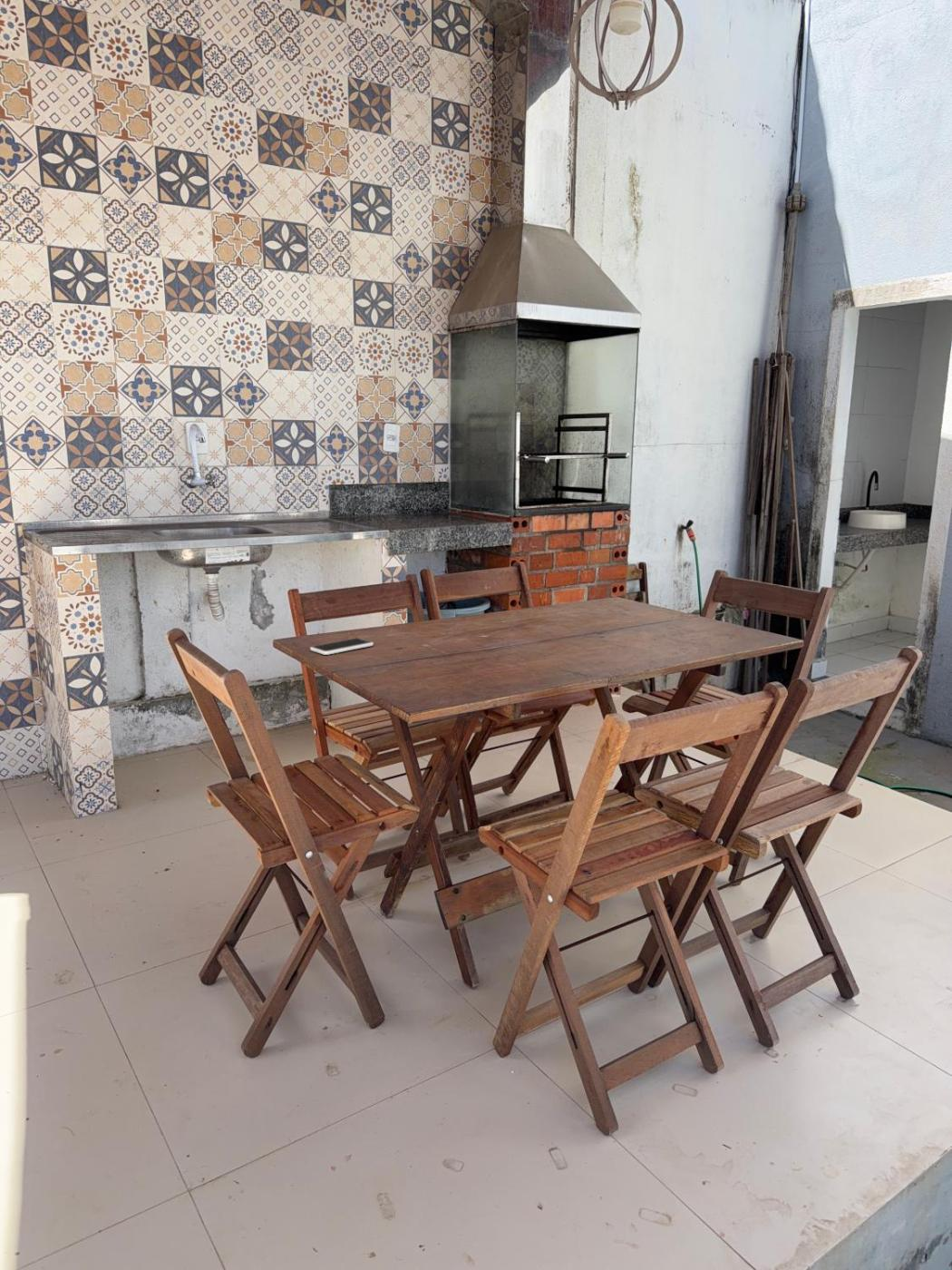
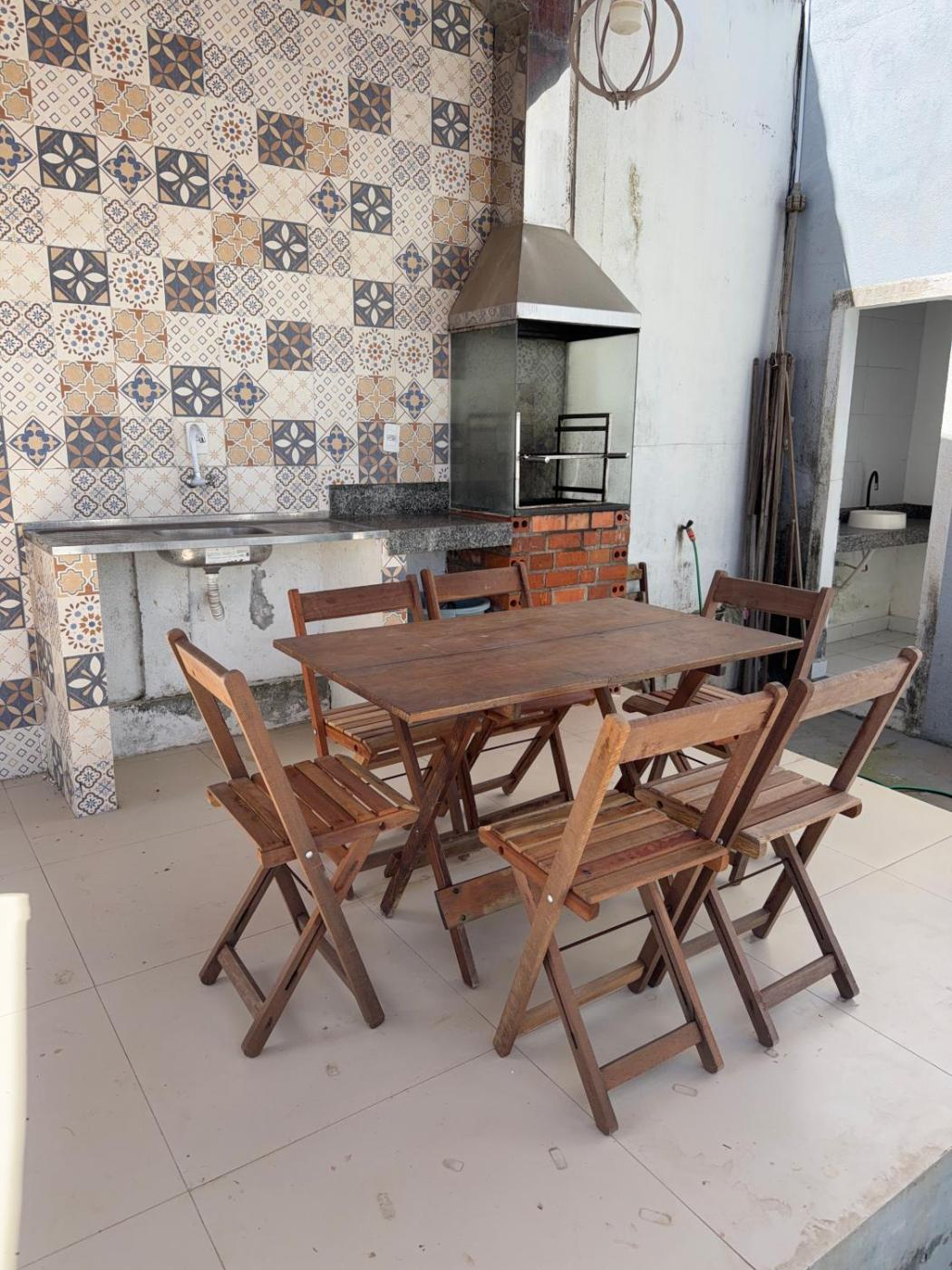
- smartphone (342, 646)
